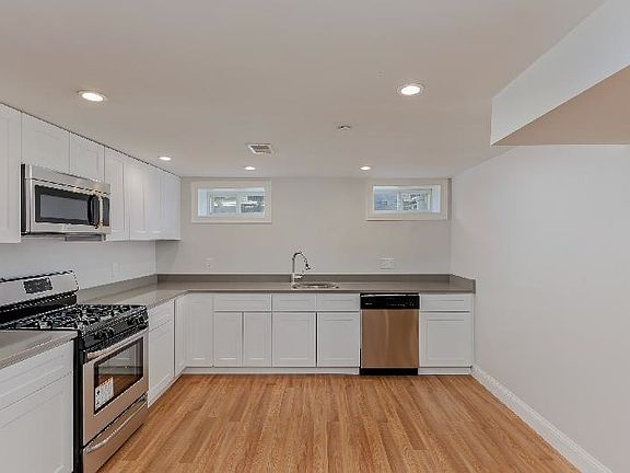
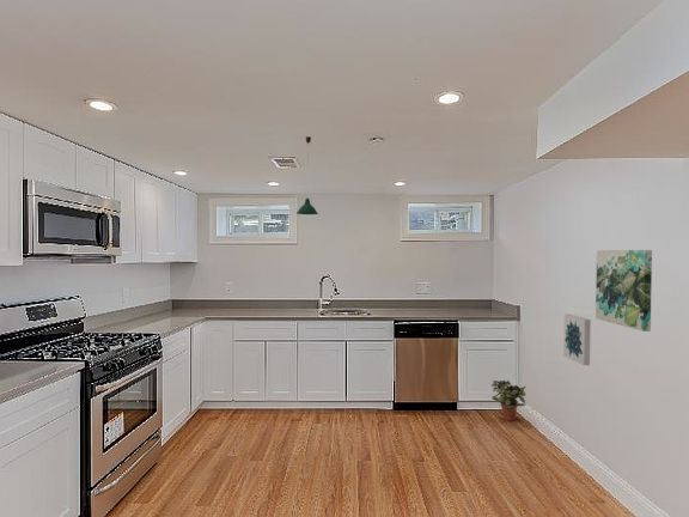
+ wall art (575, 337)
+ potted plant (508, 400)
+ pendant light (307, 164)
+ wall art (621, 287)
